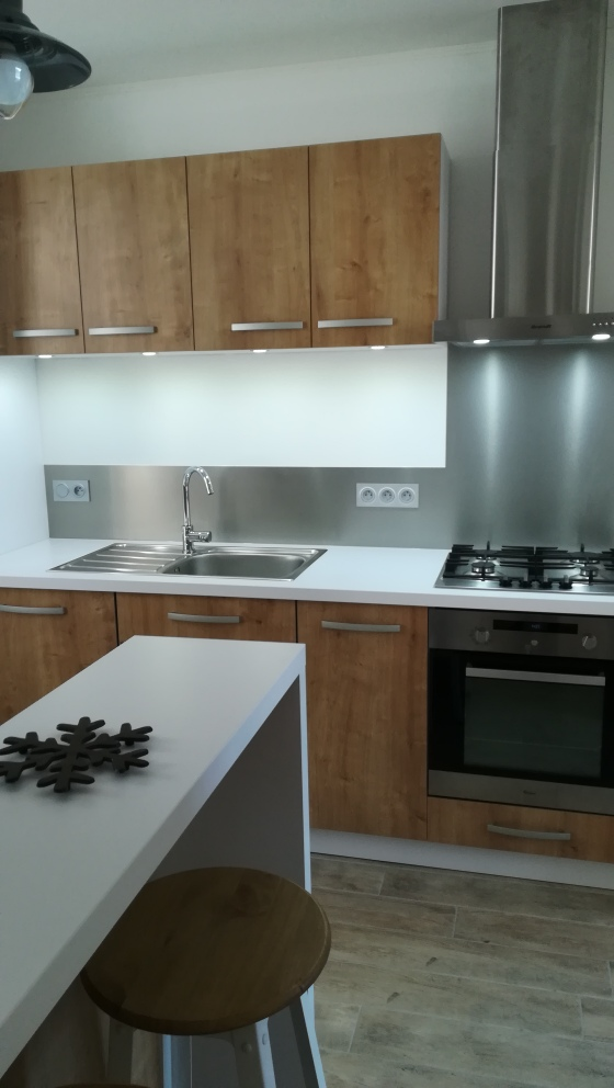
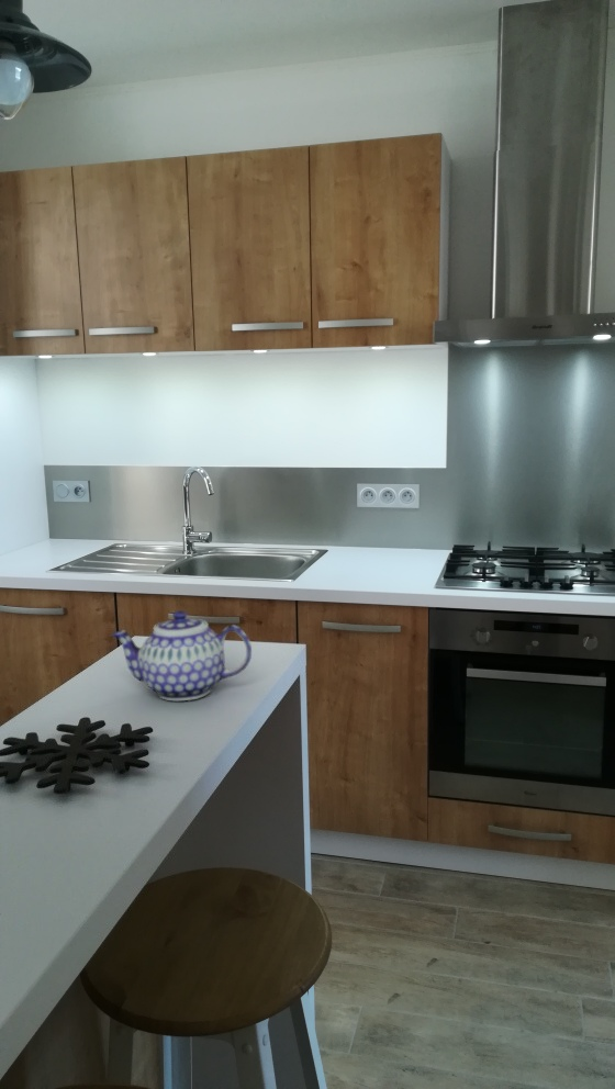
+ teapot (181, 651)
